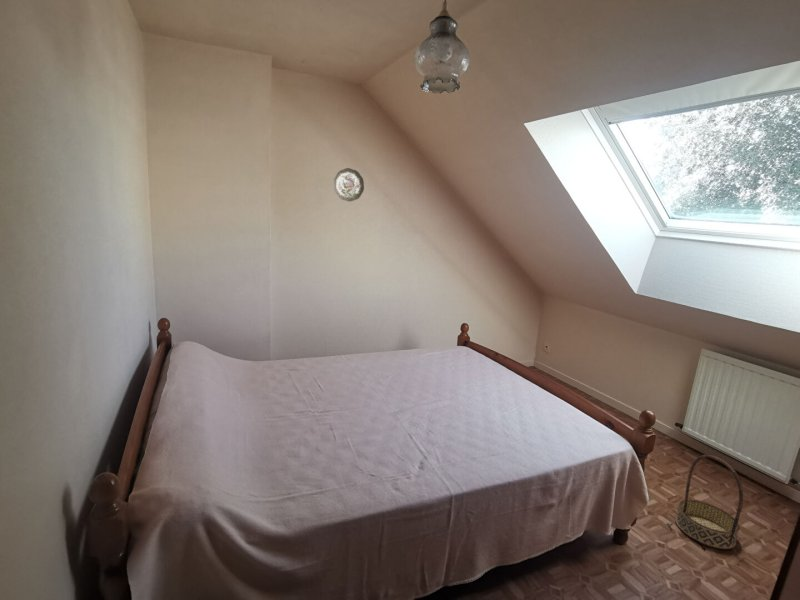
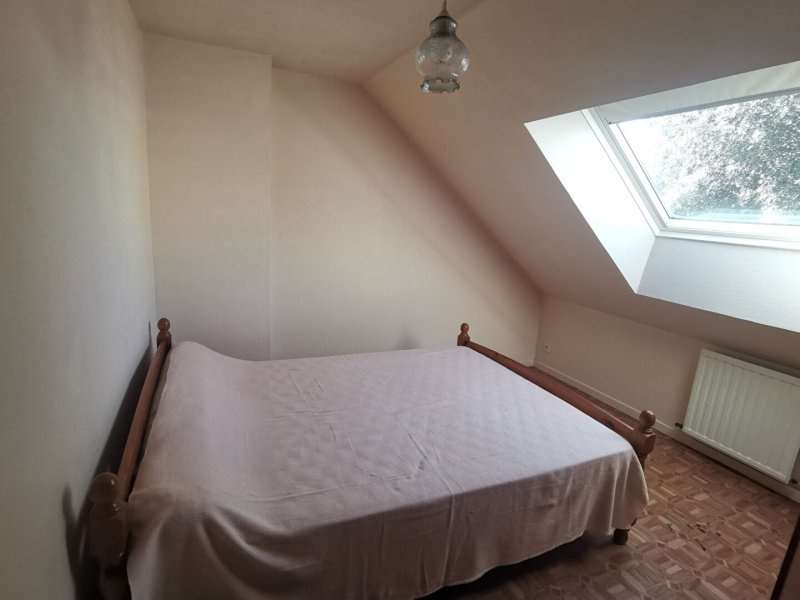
- basket (710, 504)
- decorative plate (348, 185)
